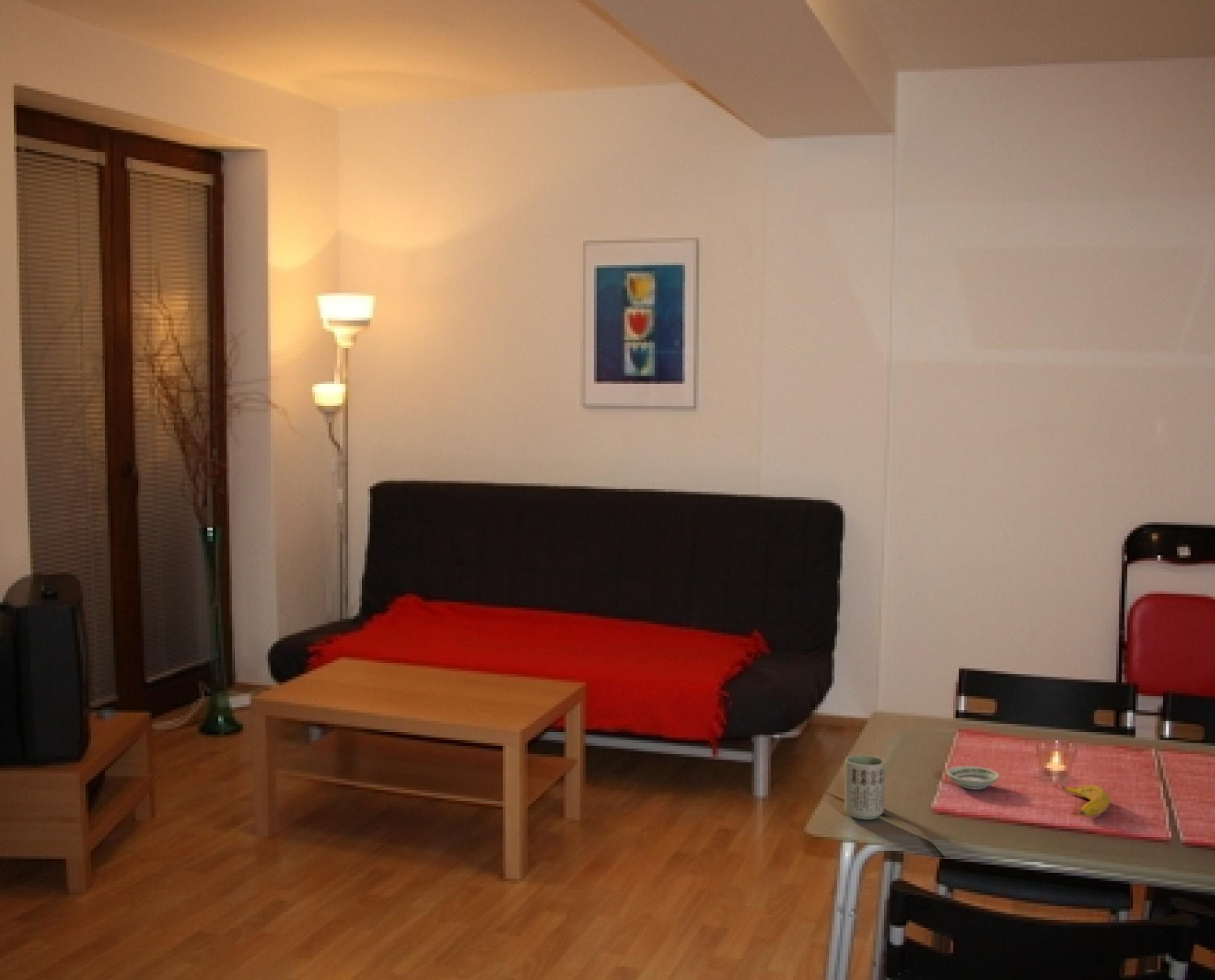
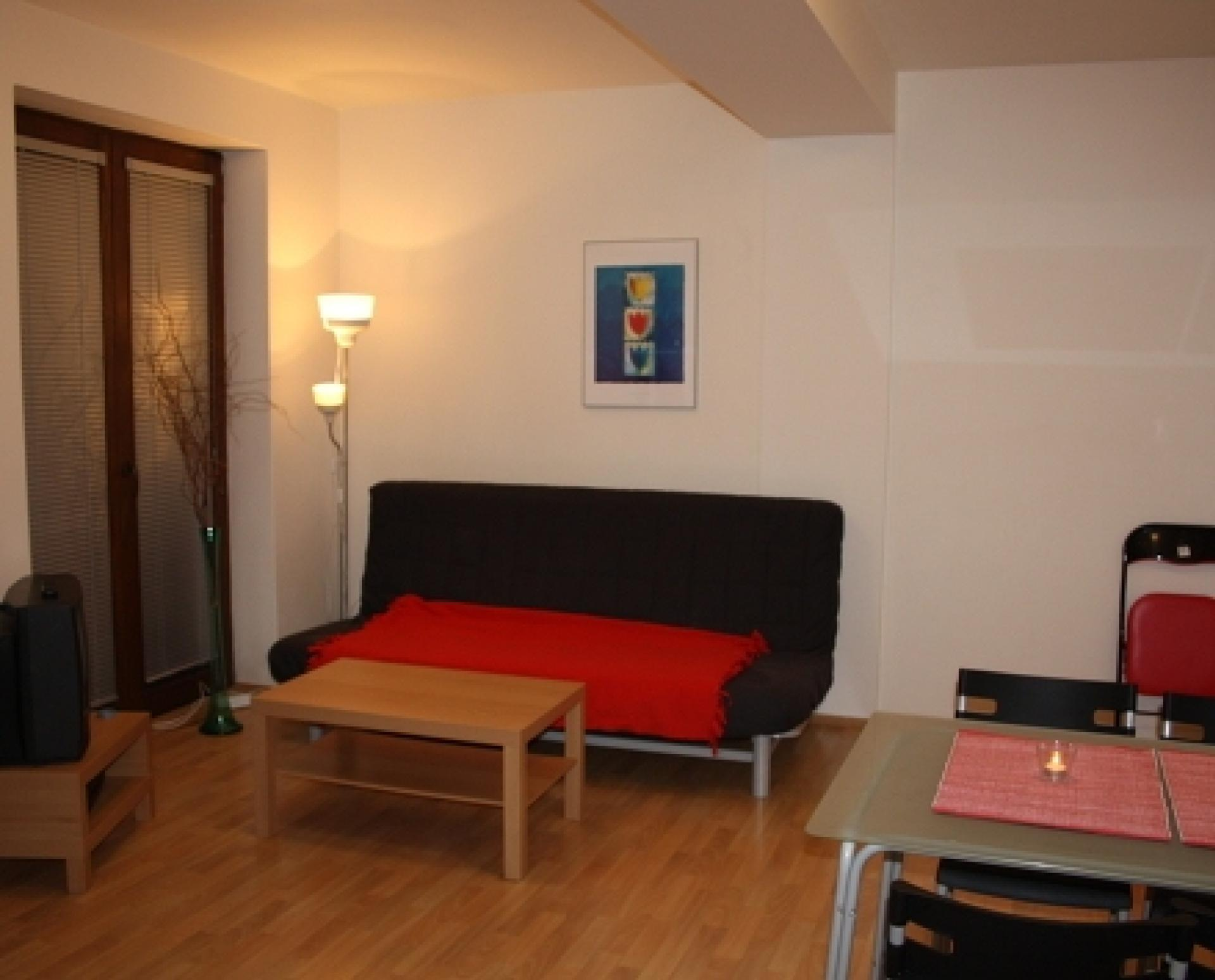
- saucer (972, 779)
- banana (1083, 797)
- cup (864, 787)
